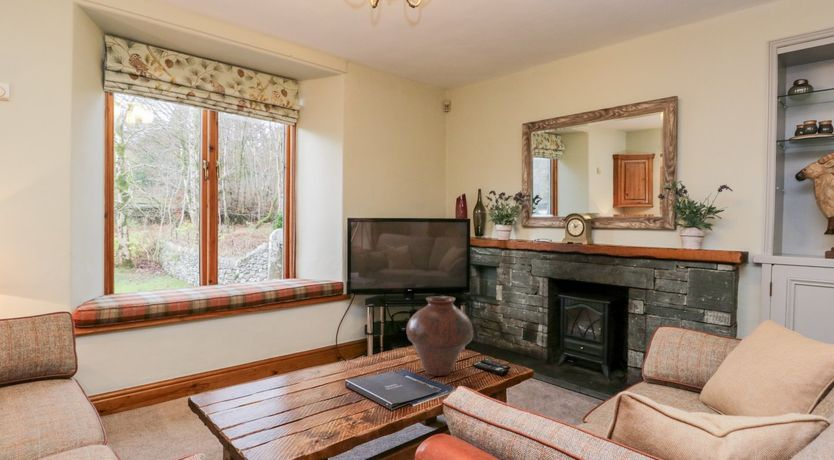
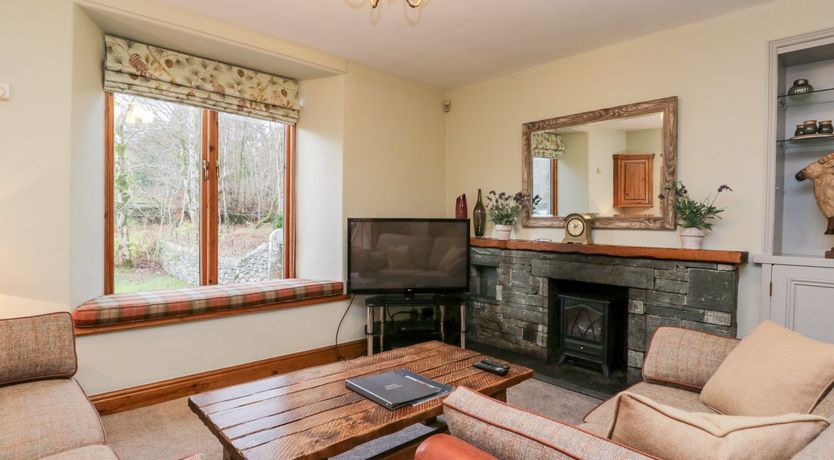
- vase (439, 335)
